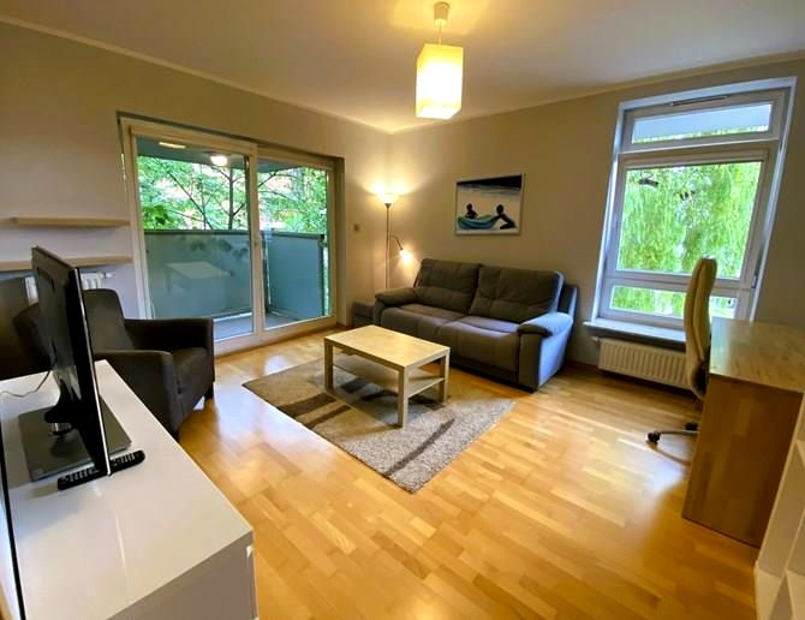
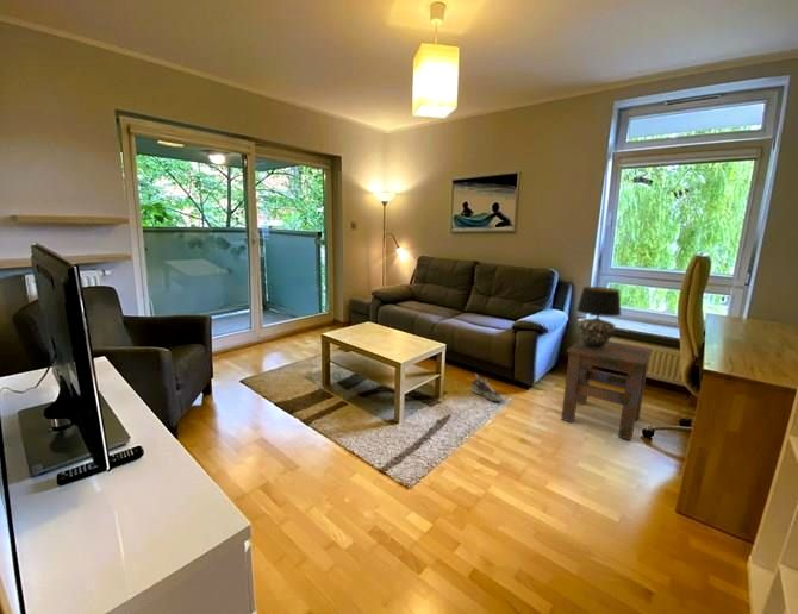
+ shoe (487, 387)
+ table lamp (597, 318)
+ side table (605, 382)
